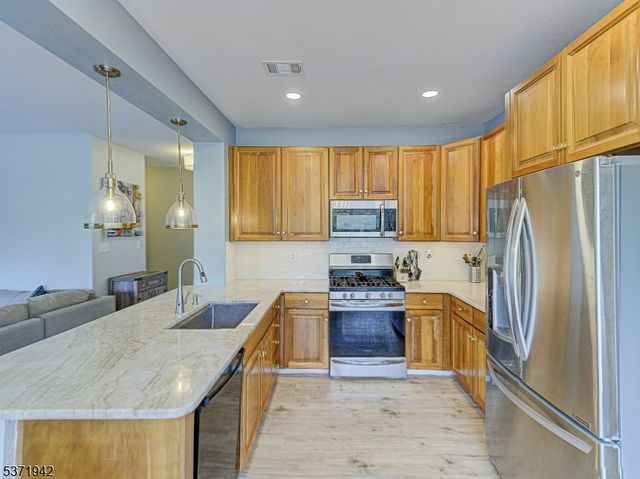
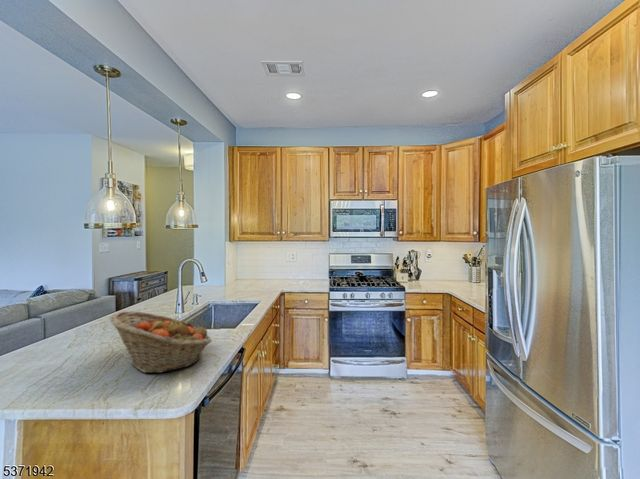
+ fruit basket (162, 335)
